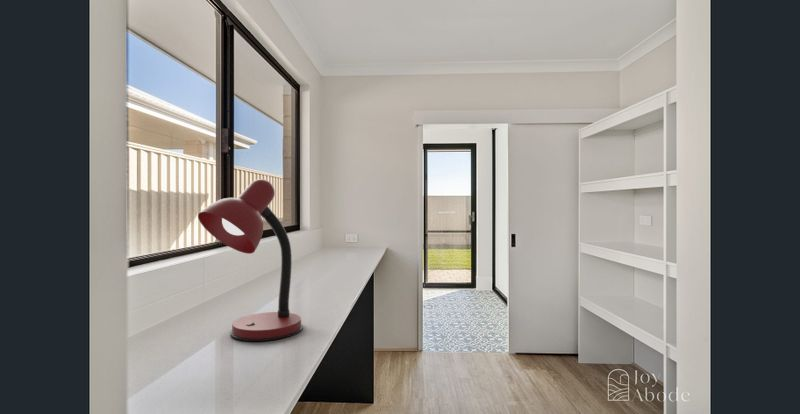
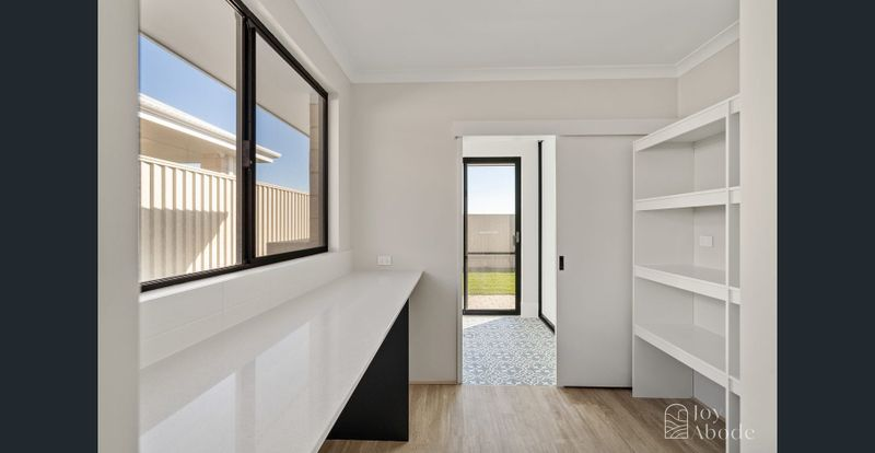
- desk lamp (253, 252)
